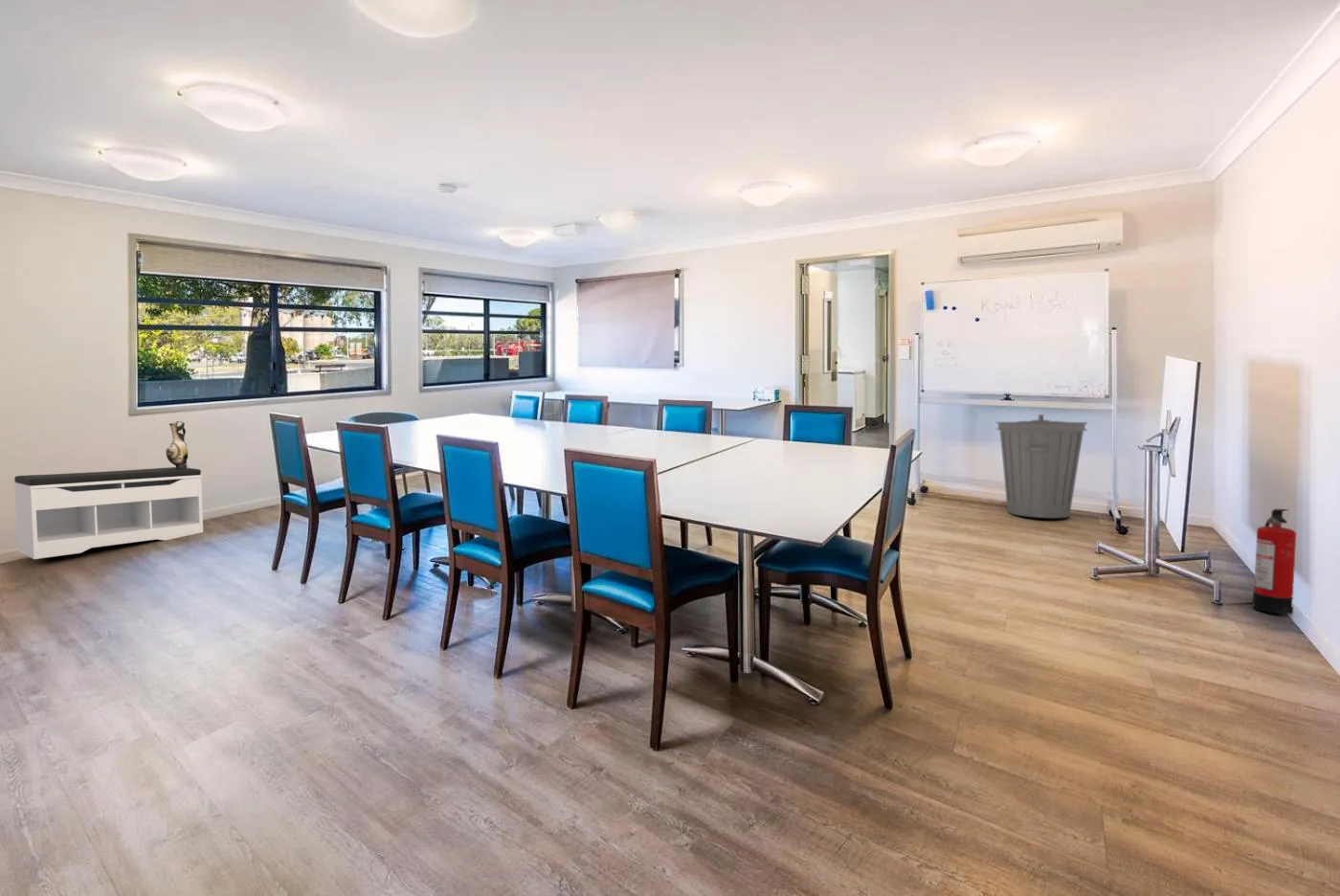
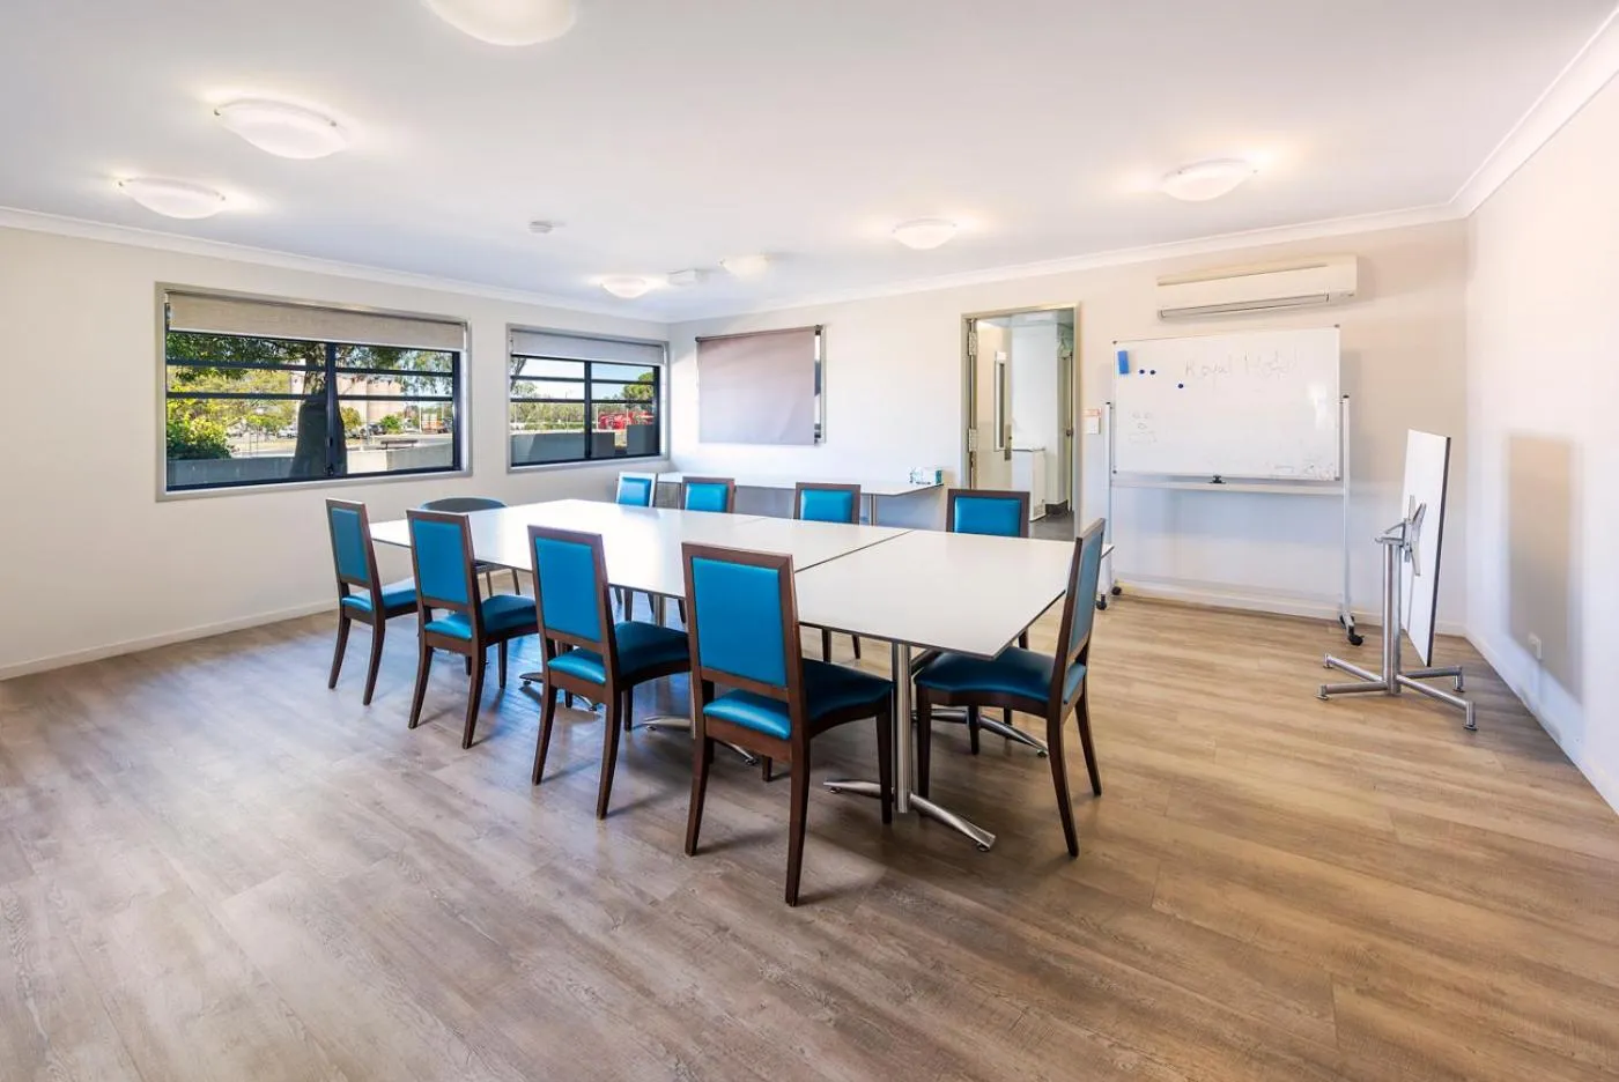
- decorative vase (175, 444)
- bench (114, 507)
- trash can (1038, 464)
- fire extinguisher (1272, 556)
